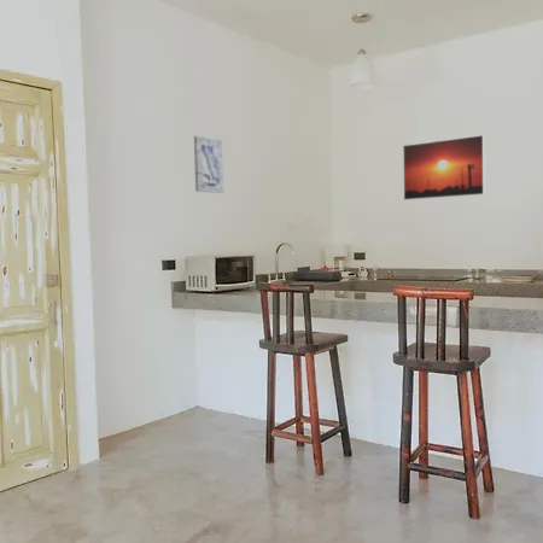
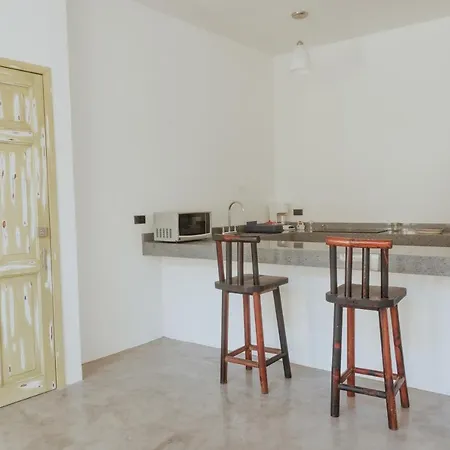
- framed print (442, 169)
- wall art (209, 164)
